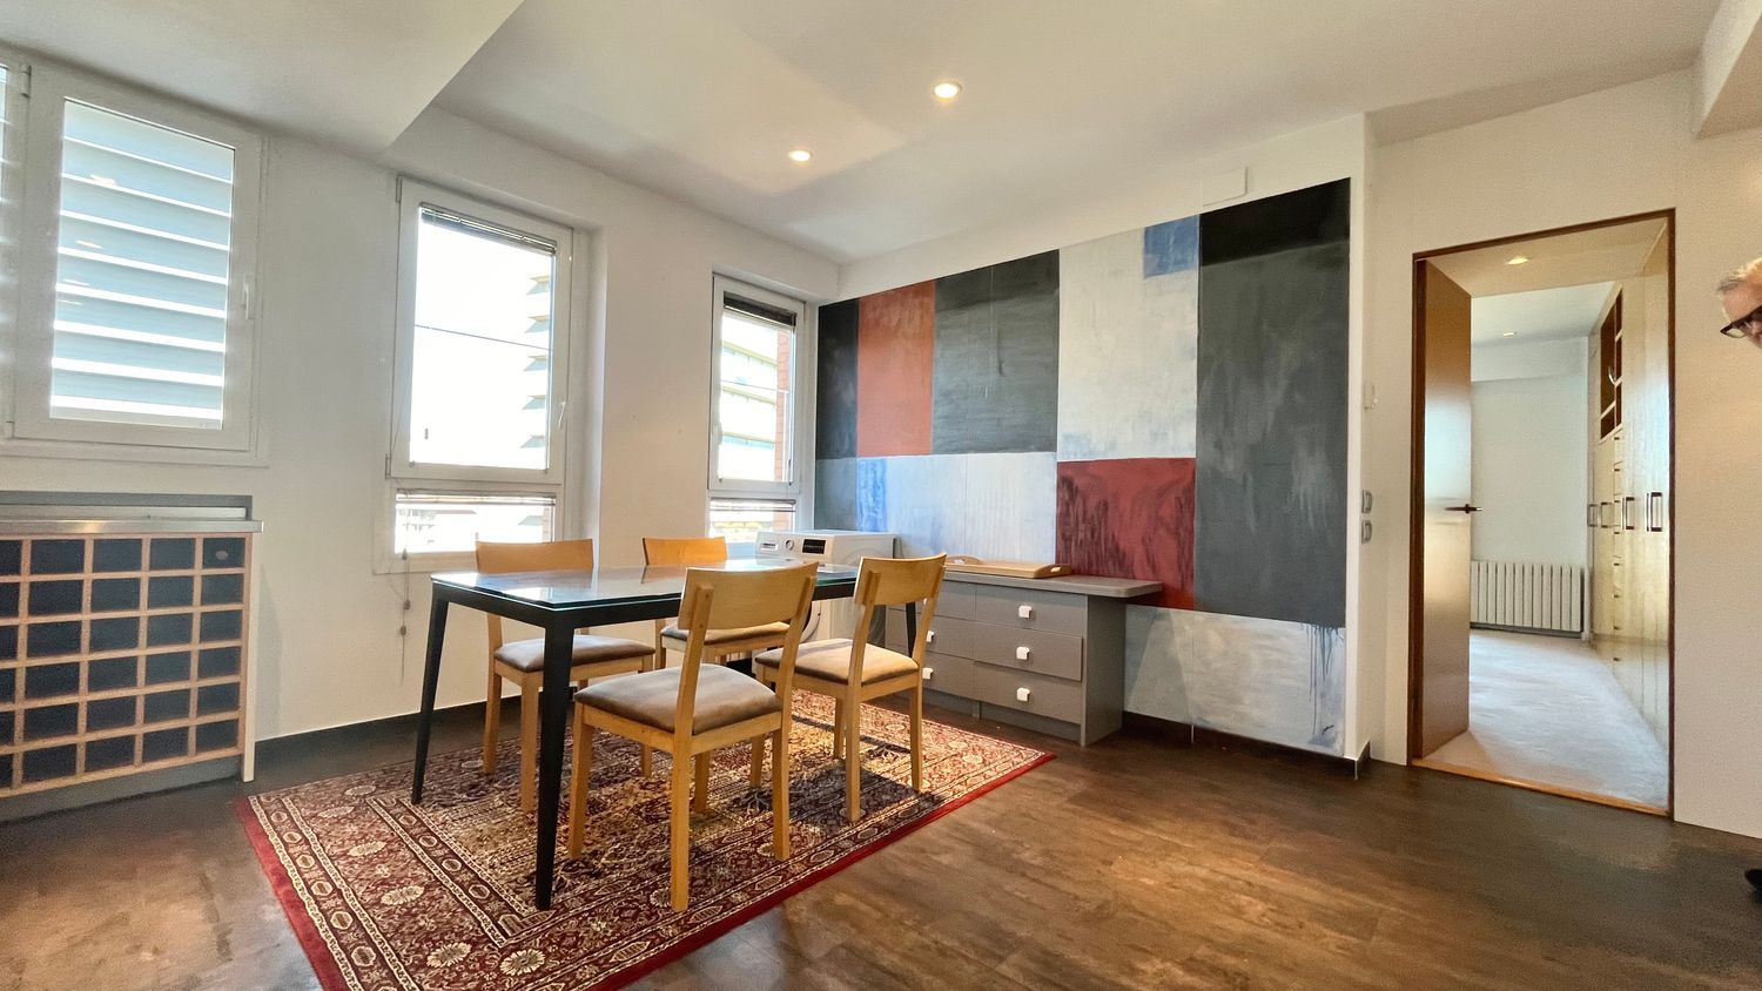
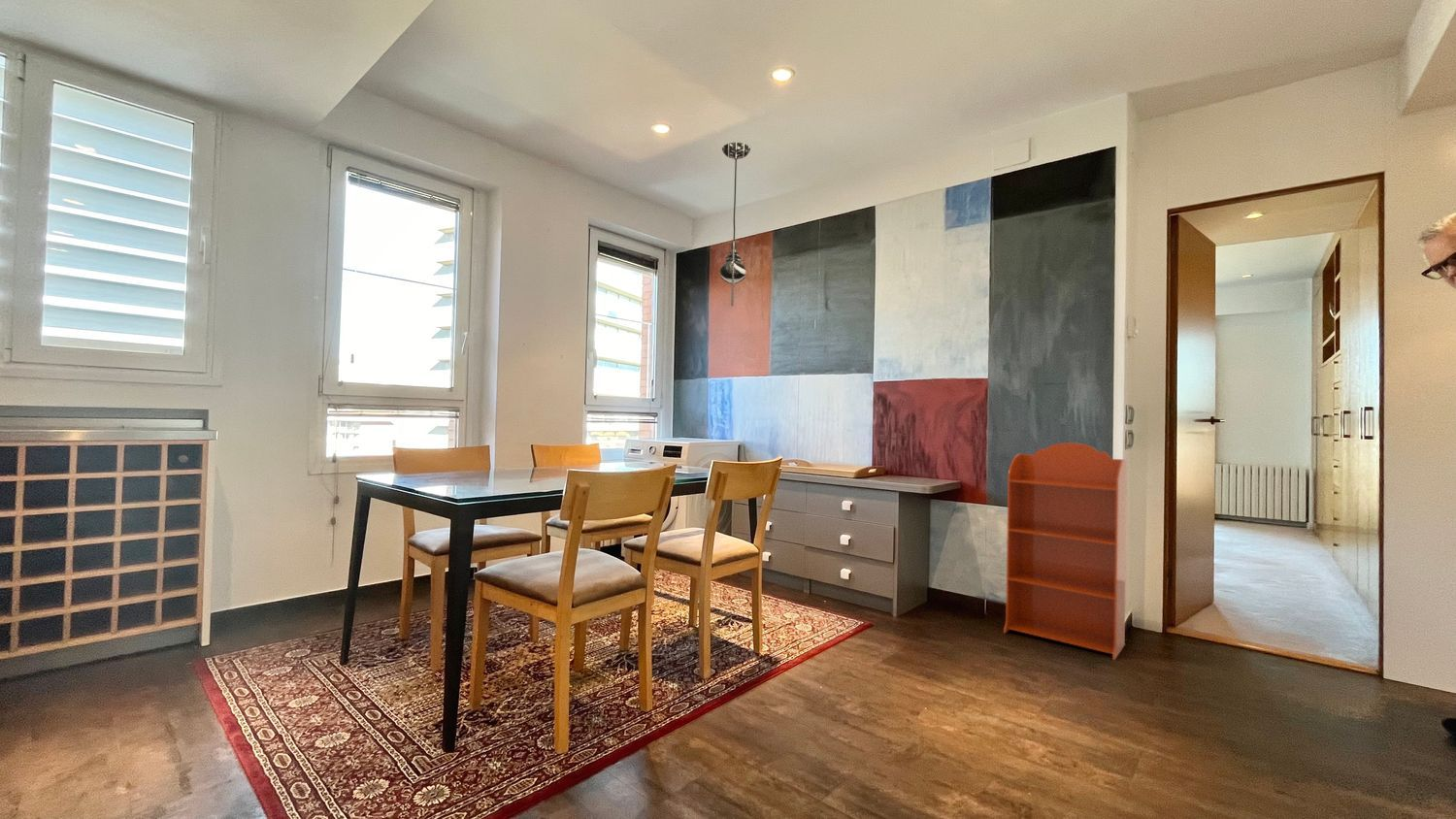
+ pendant light (734, 227)
+ bookcase (1064, 541)
